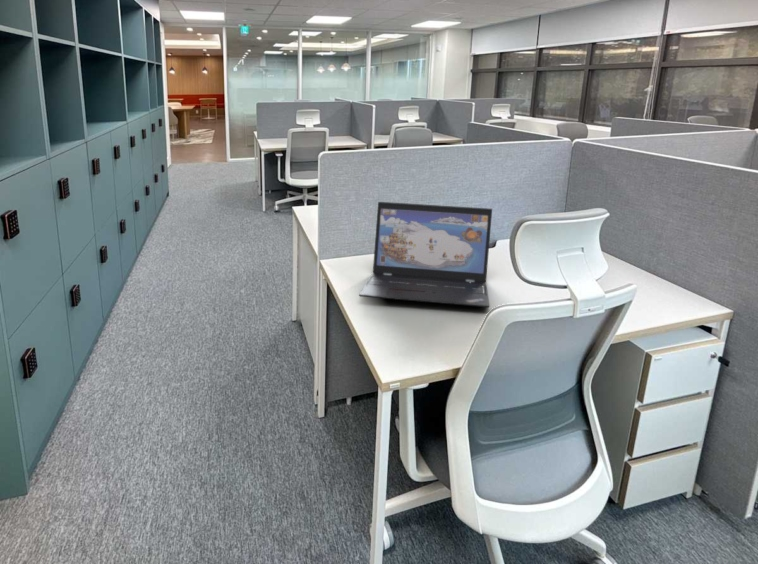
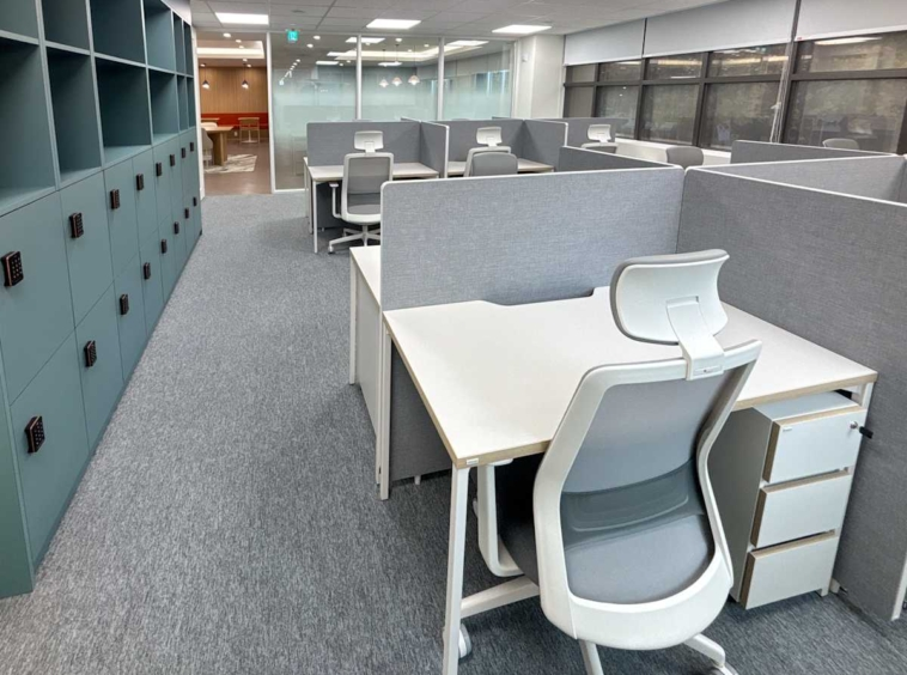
- laptop (429, 251)
